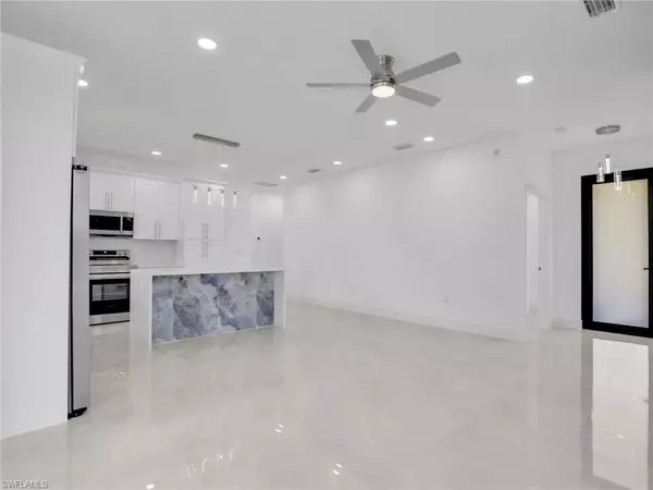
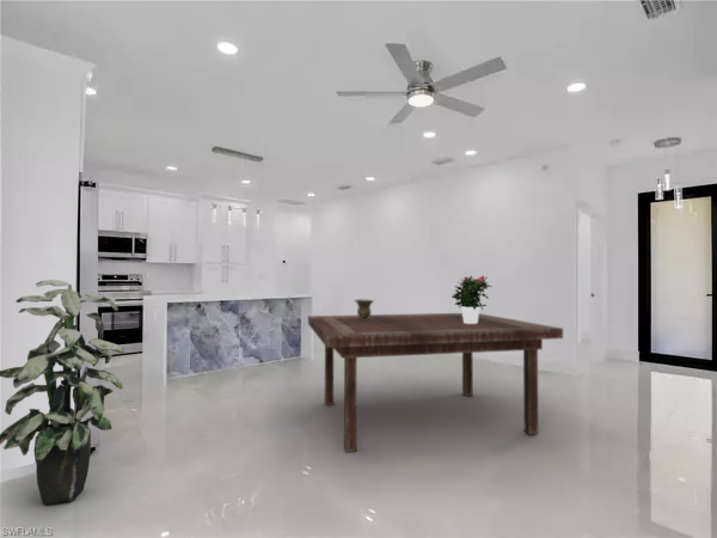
+ ceramic vessel (363, 308)
+ indoor plant (60, 386)
+ potted flower (471, 299)
+ dining table (418, 354)
